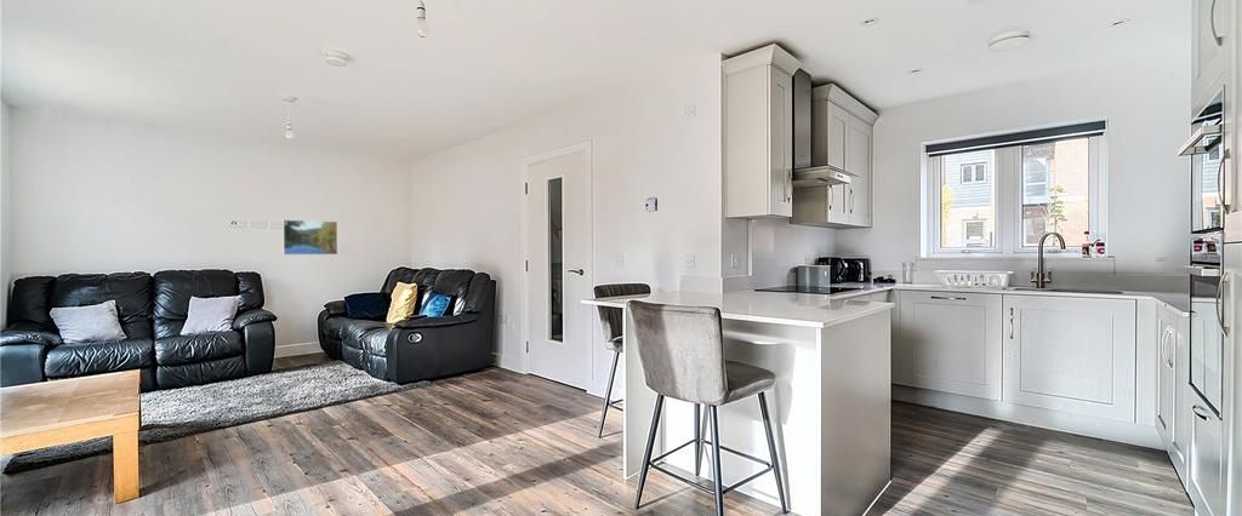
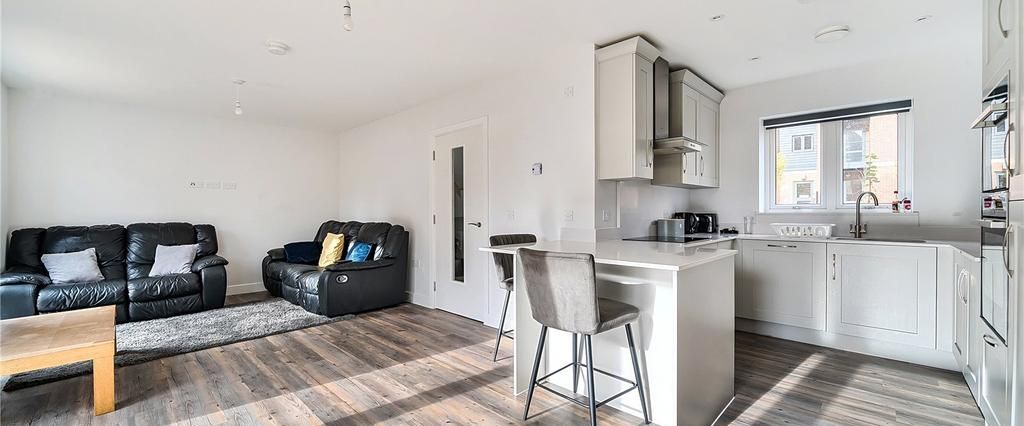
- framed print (310, 237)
